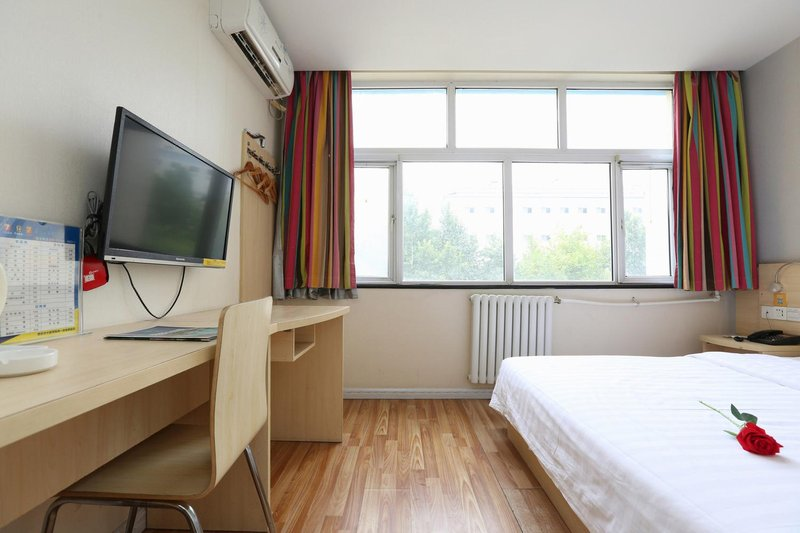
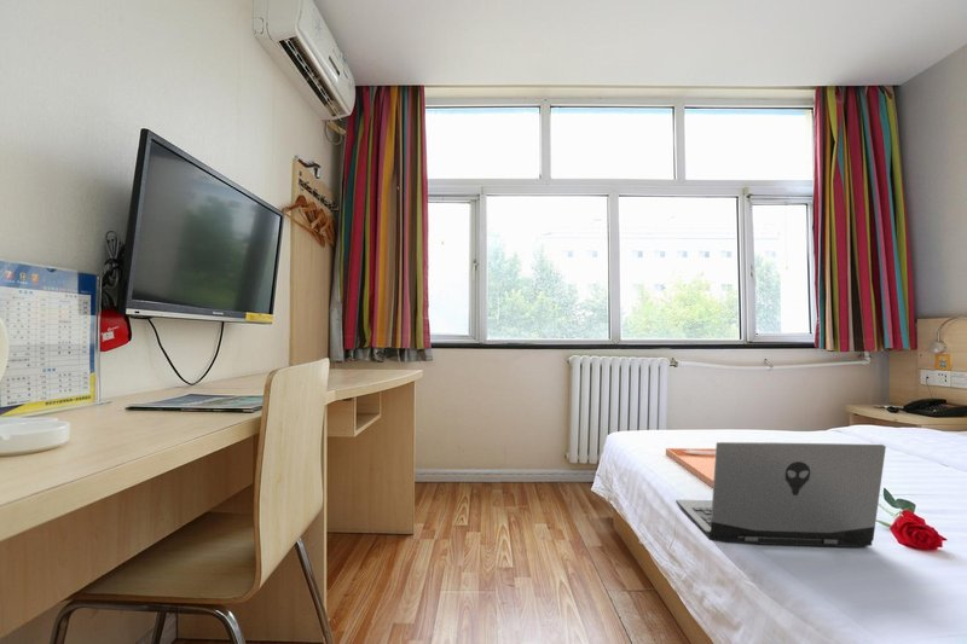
+ serving tray (714, 463)
+ laptop (766, 478)
